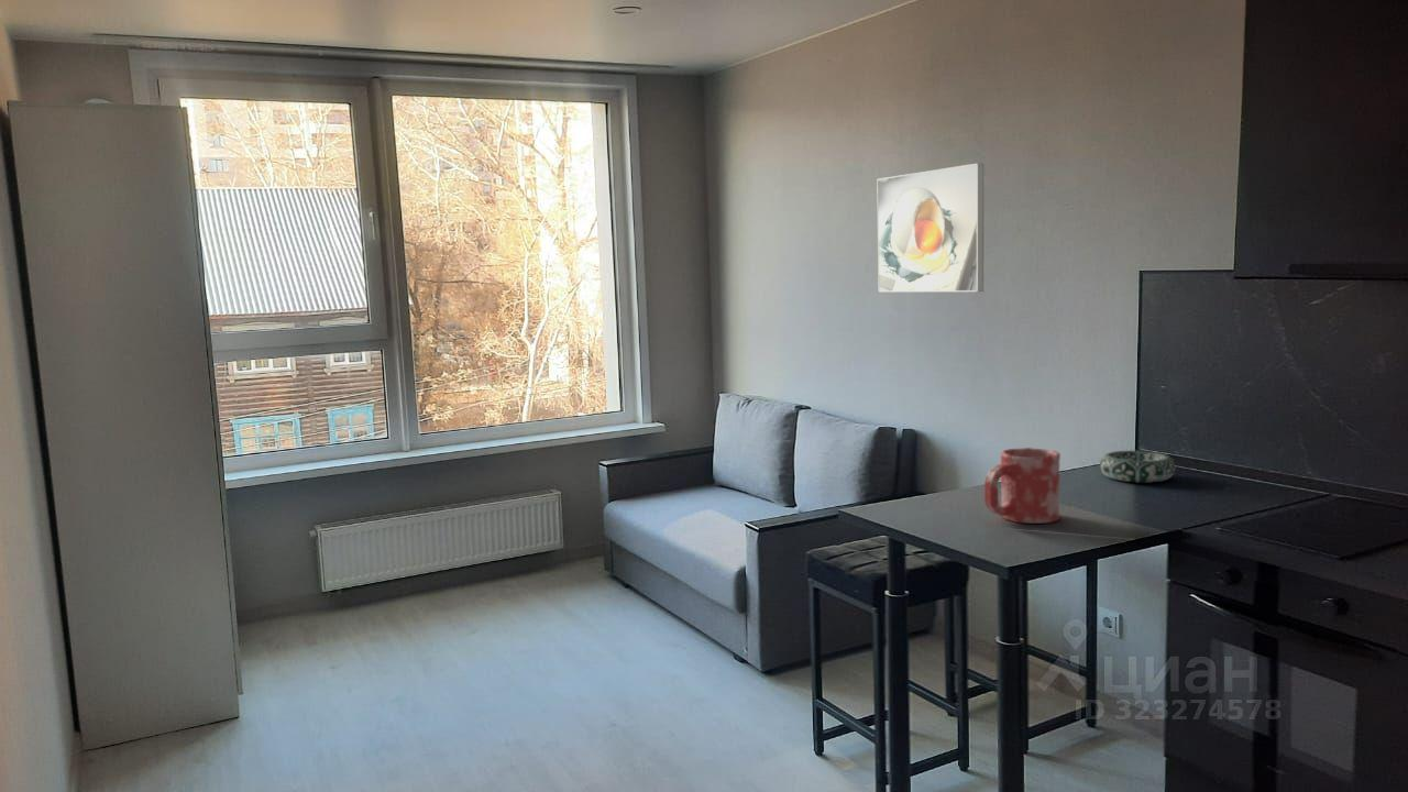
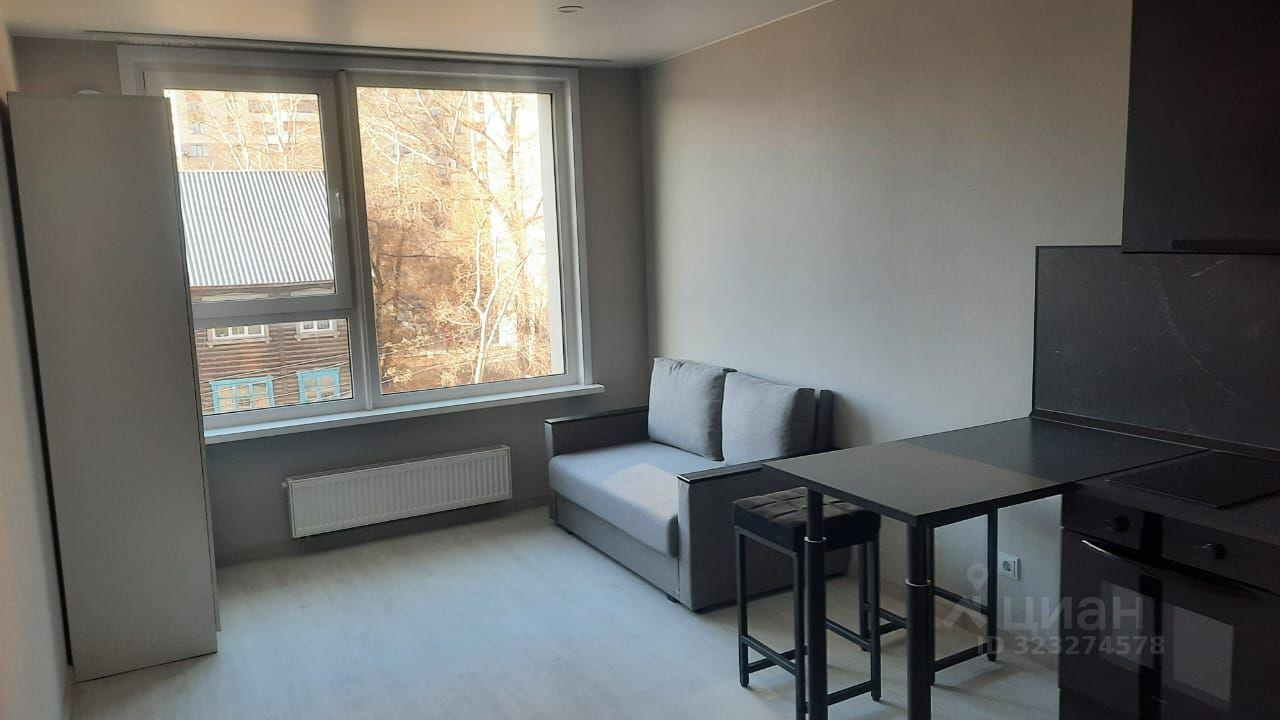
- decorative bowl (1136, 466)
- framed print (927, 232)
- vase (1020, 486)
